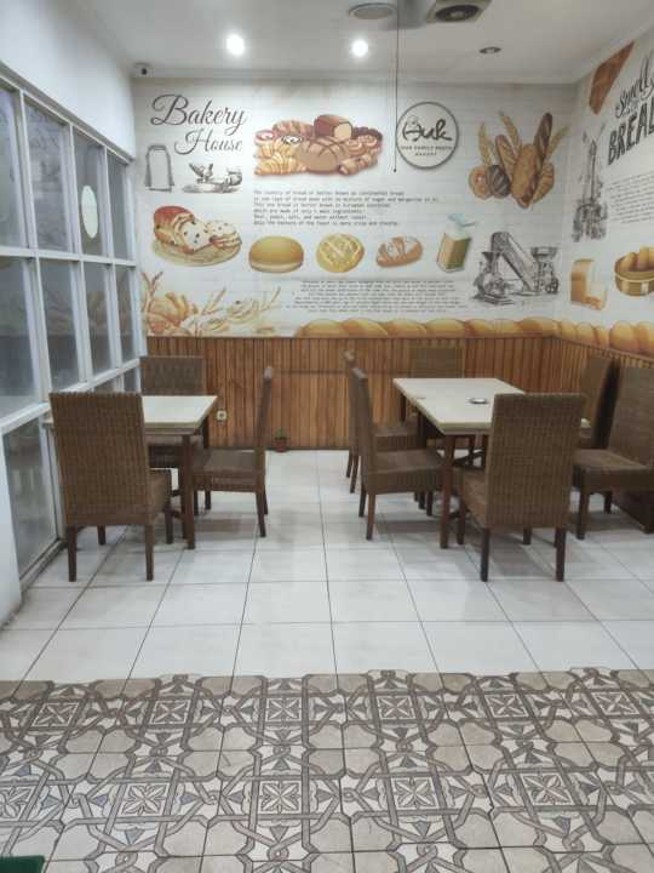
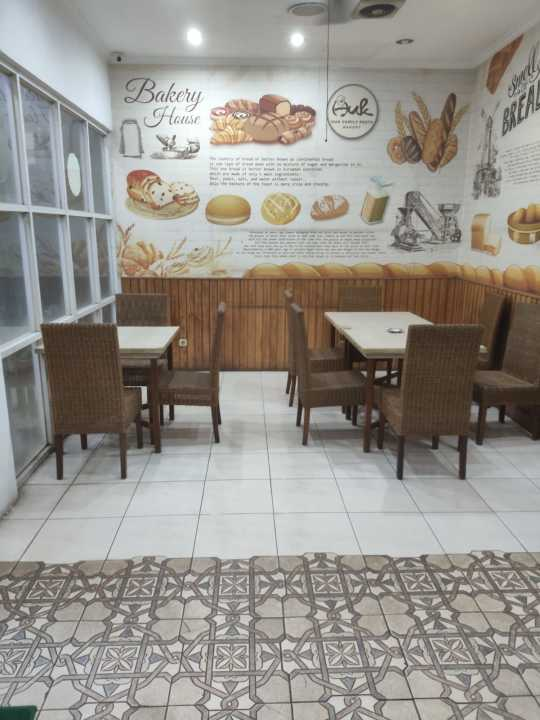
- potted plant (281, 440)
